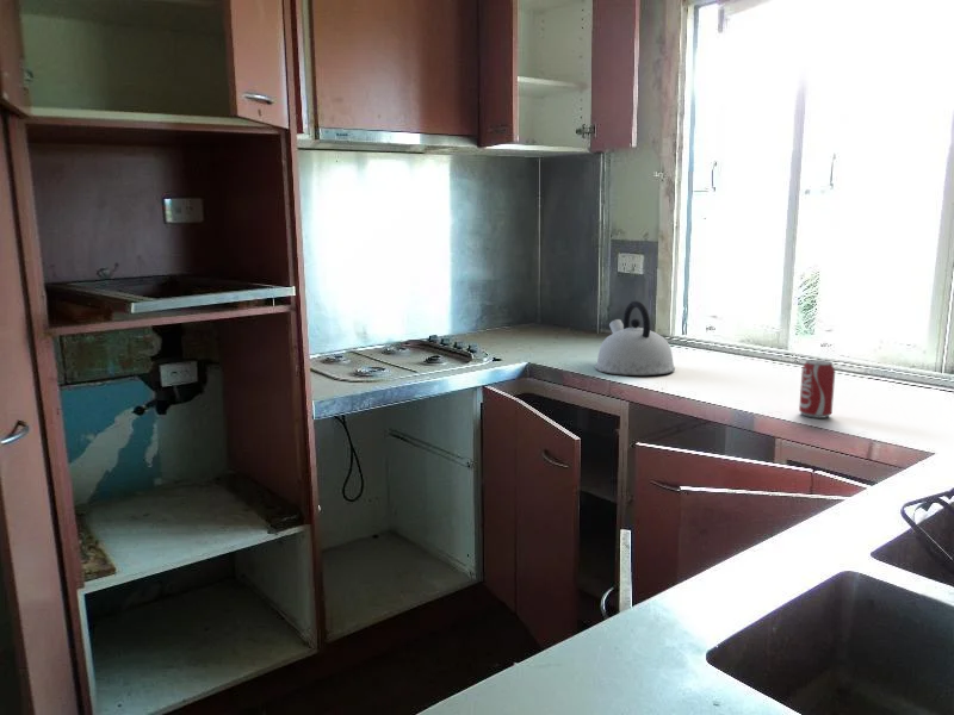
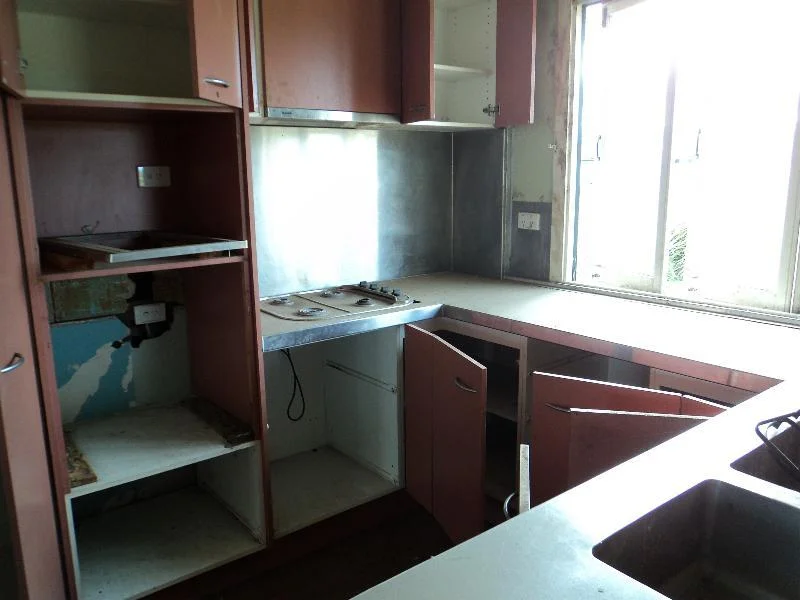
- kettle (633, 334)
- beverage can (817, 387)
